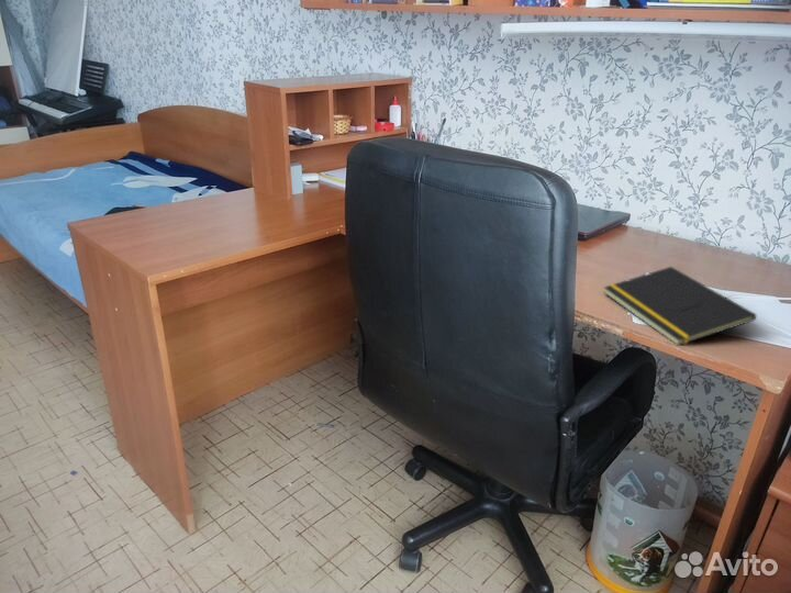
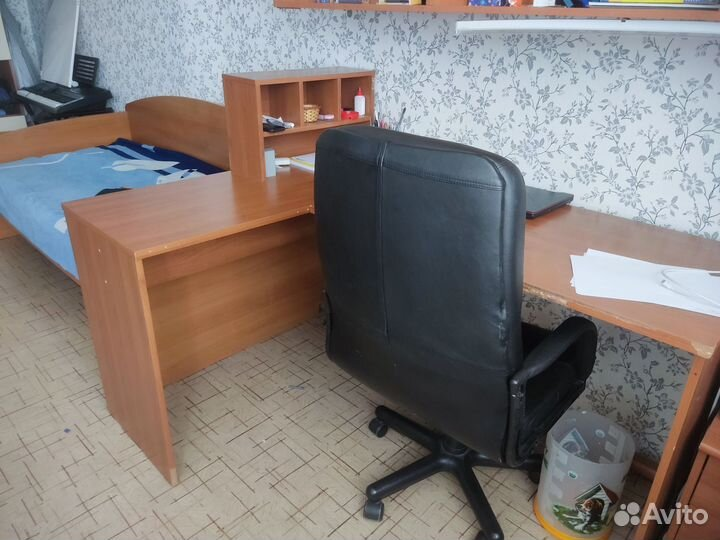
- notepad (673, 302)
